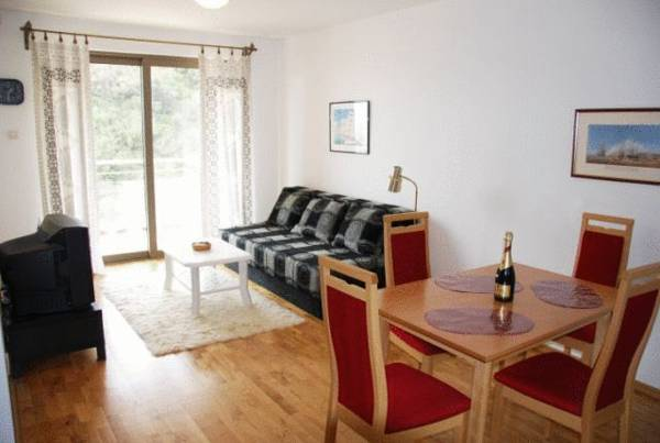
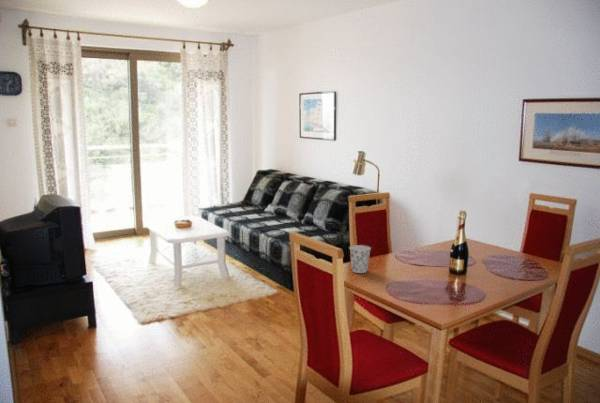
+ cup (359, 259)
